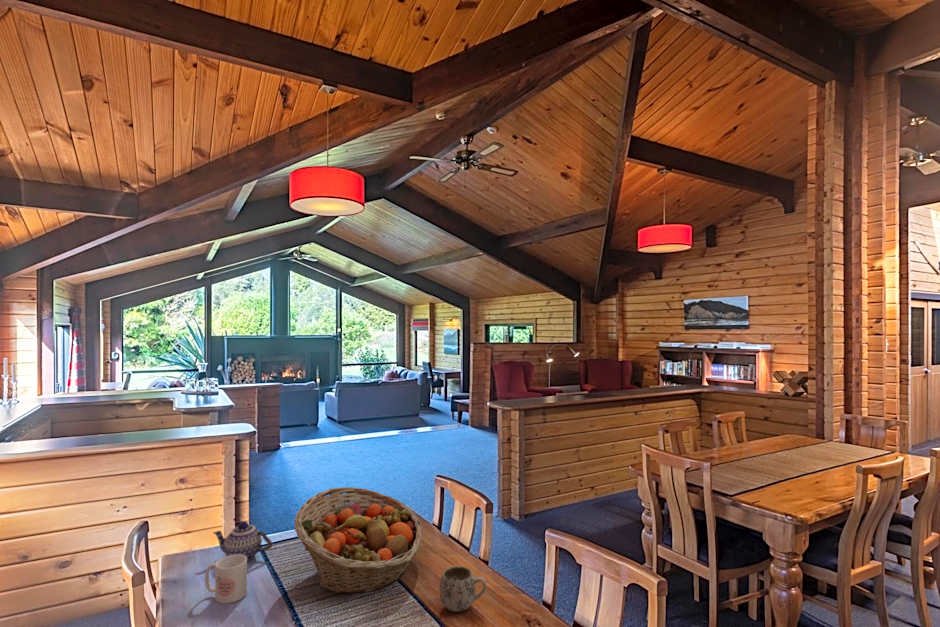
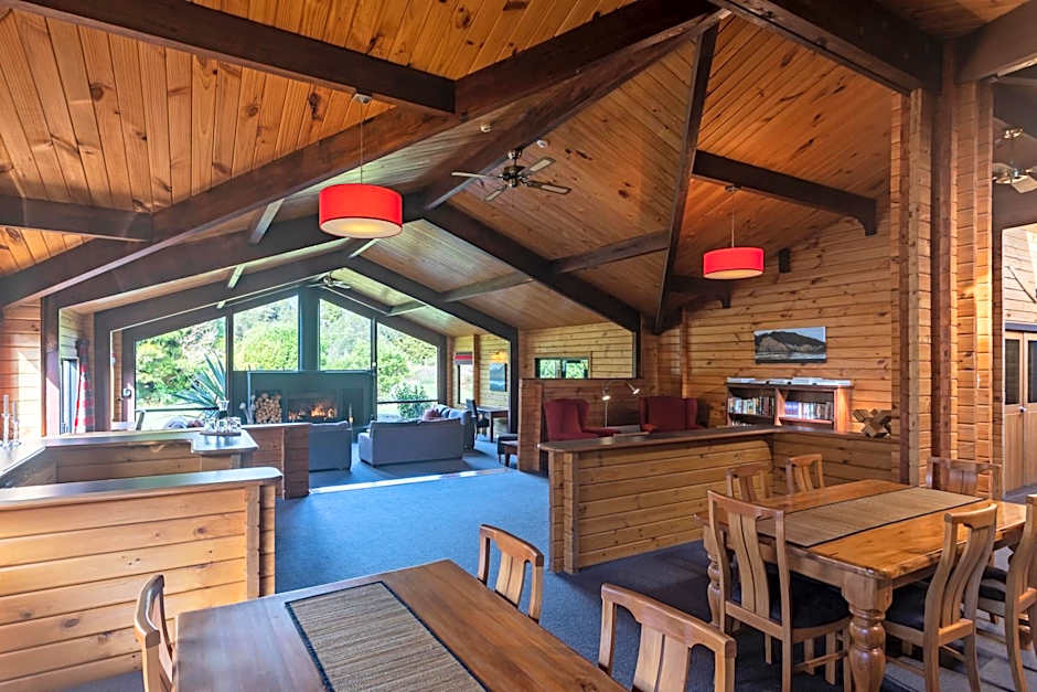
- teapot (242, 539)
- fruit basket (361, 534)
- mug (225, 578)
- mug (463, 590)
